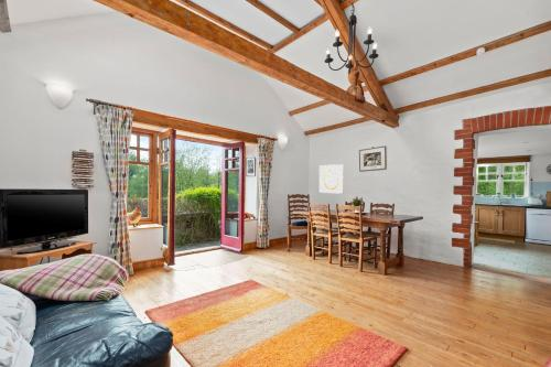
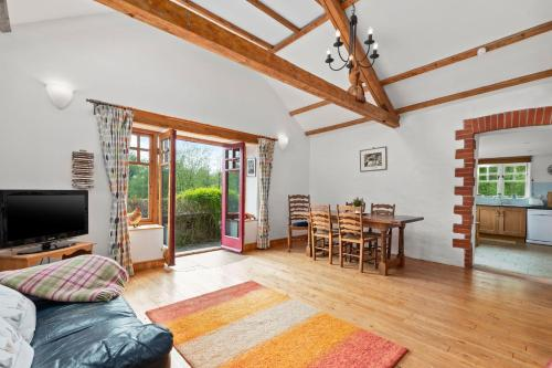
- wall art (331, 179)
